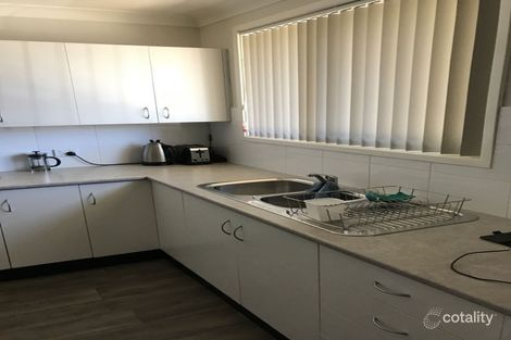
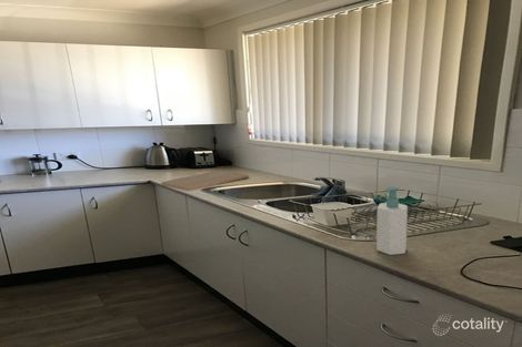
+ soap bottle (392, 218)
+ chopping board (205, 180)
